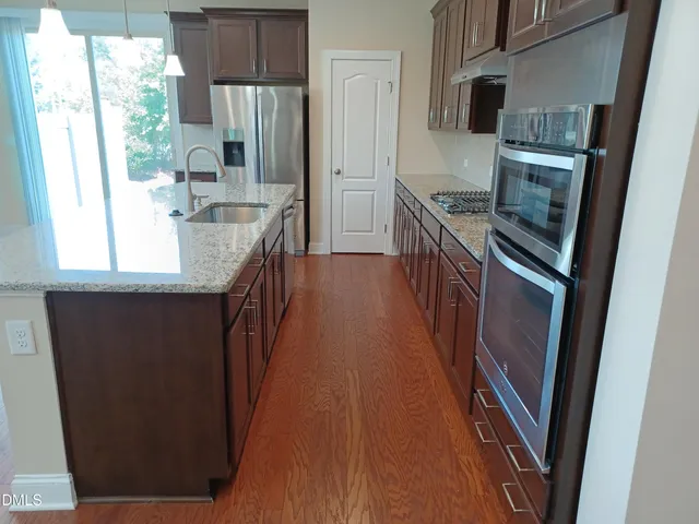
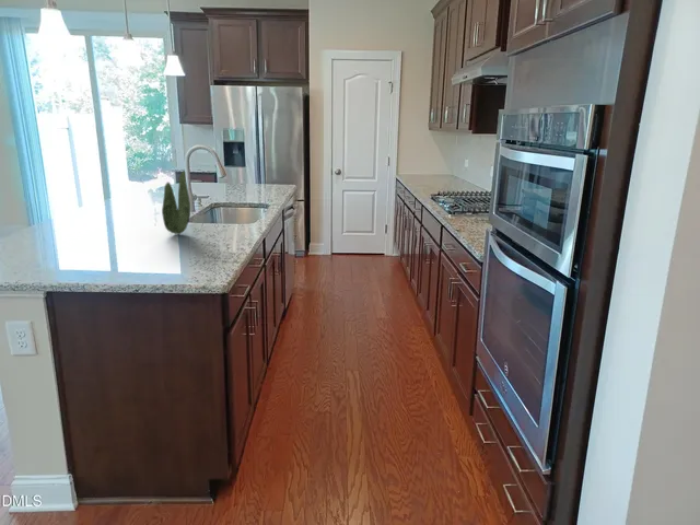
+ plant (178, 202)
